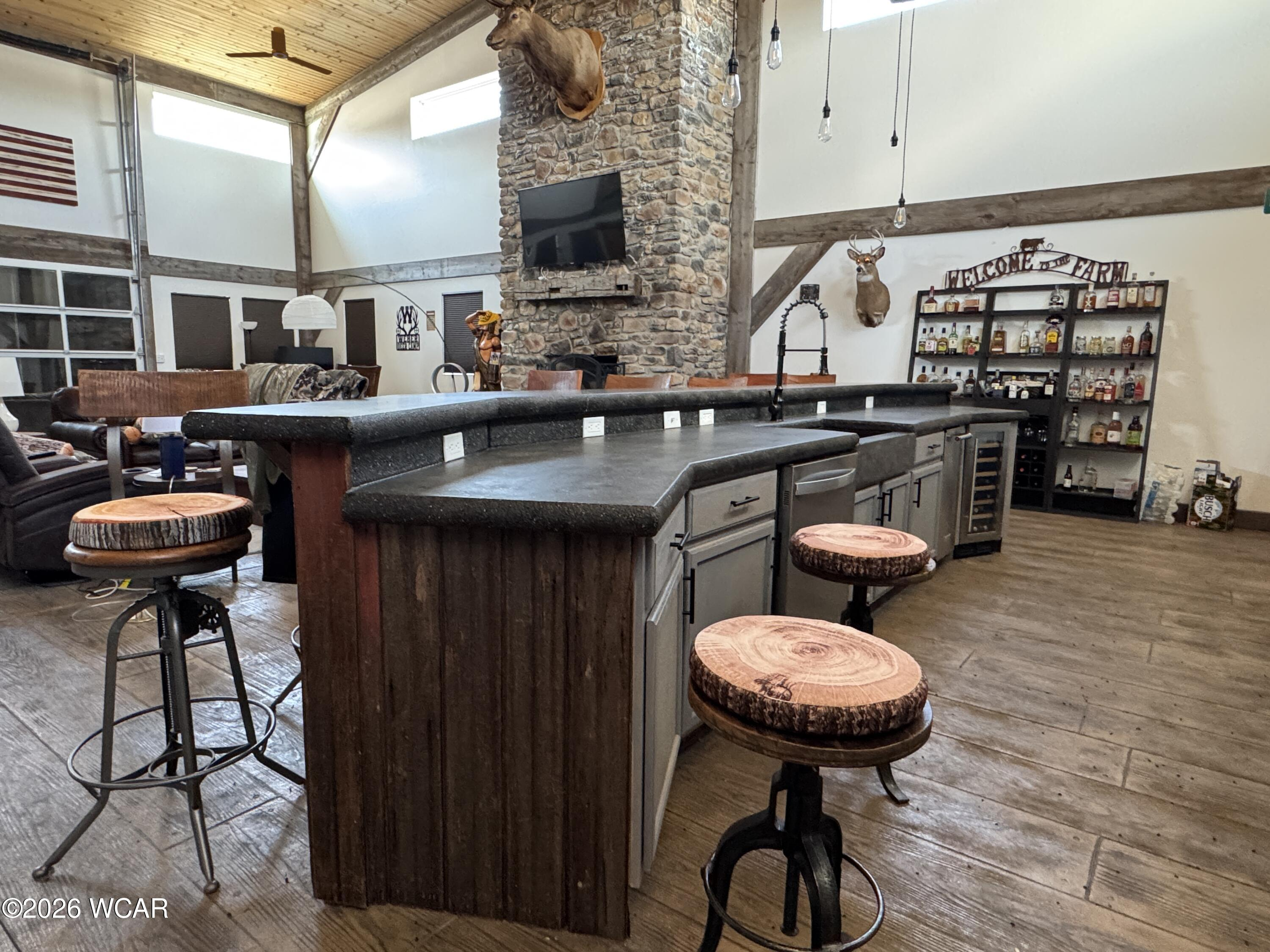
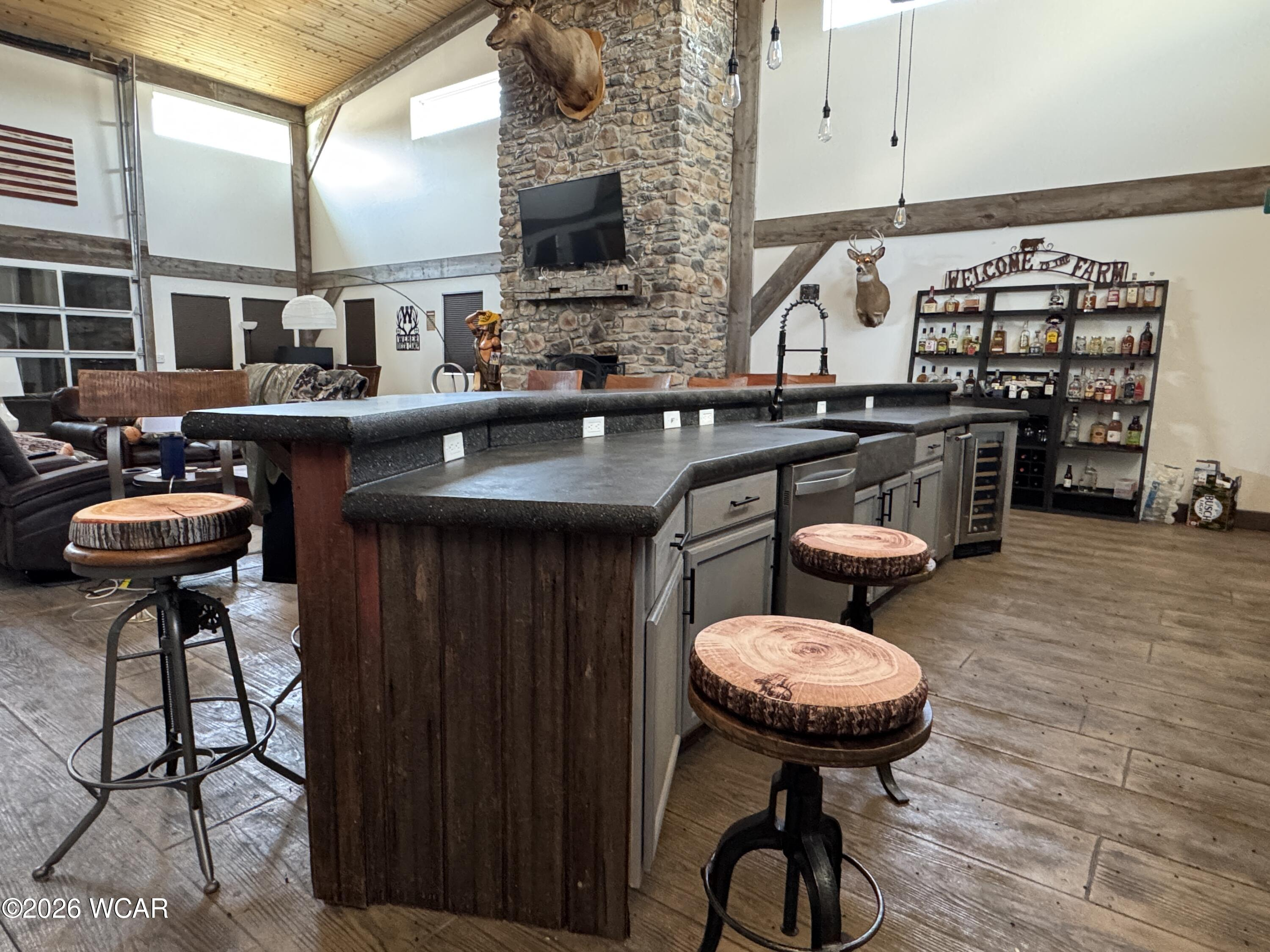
- ceiling fan (279, 38)
